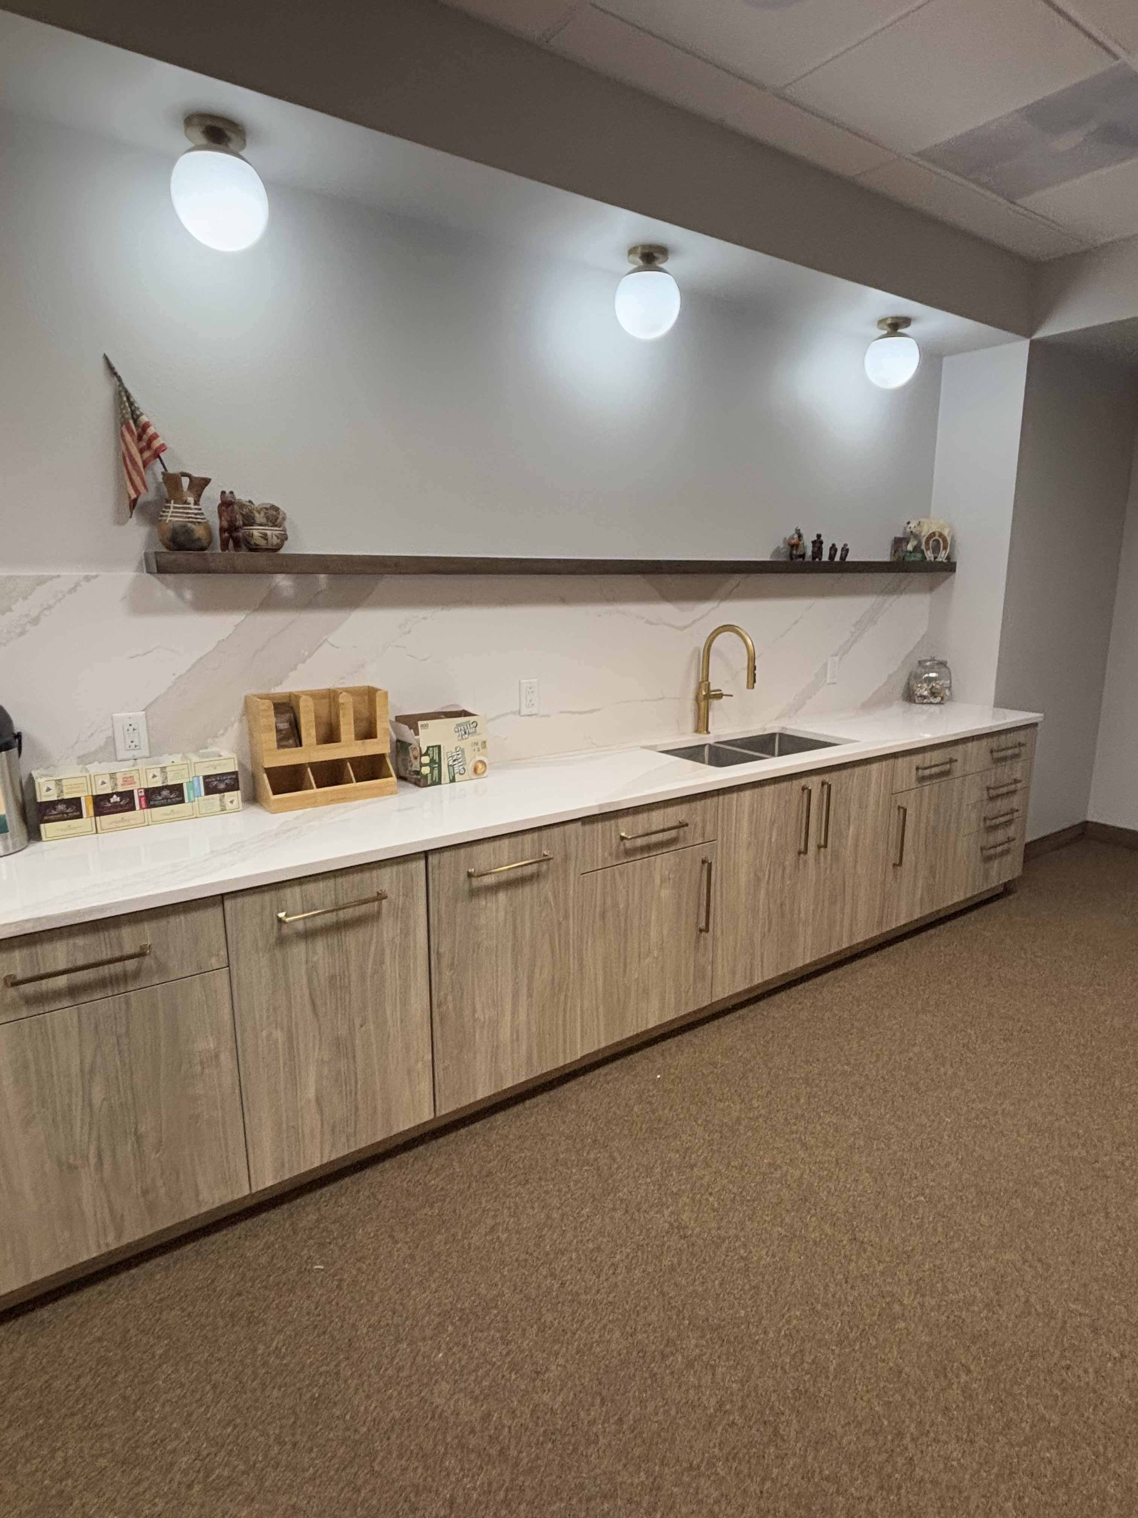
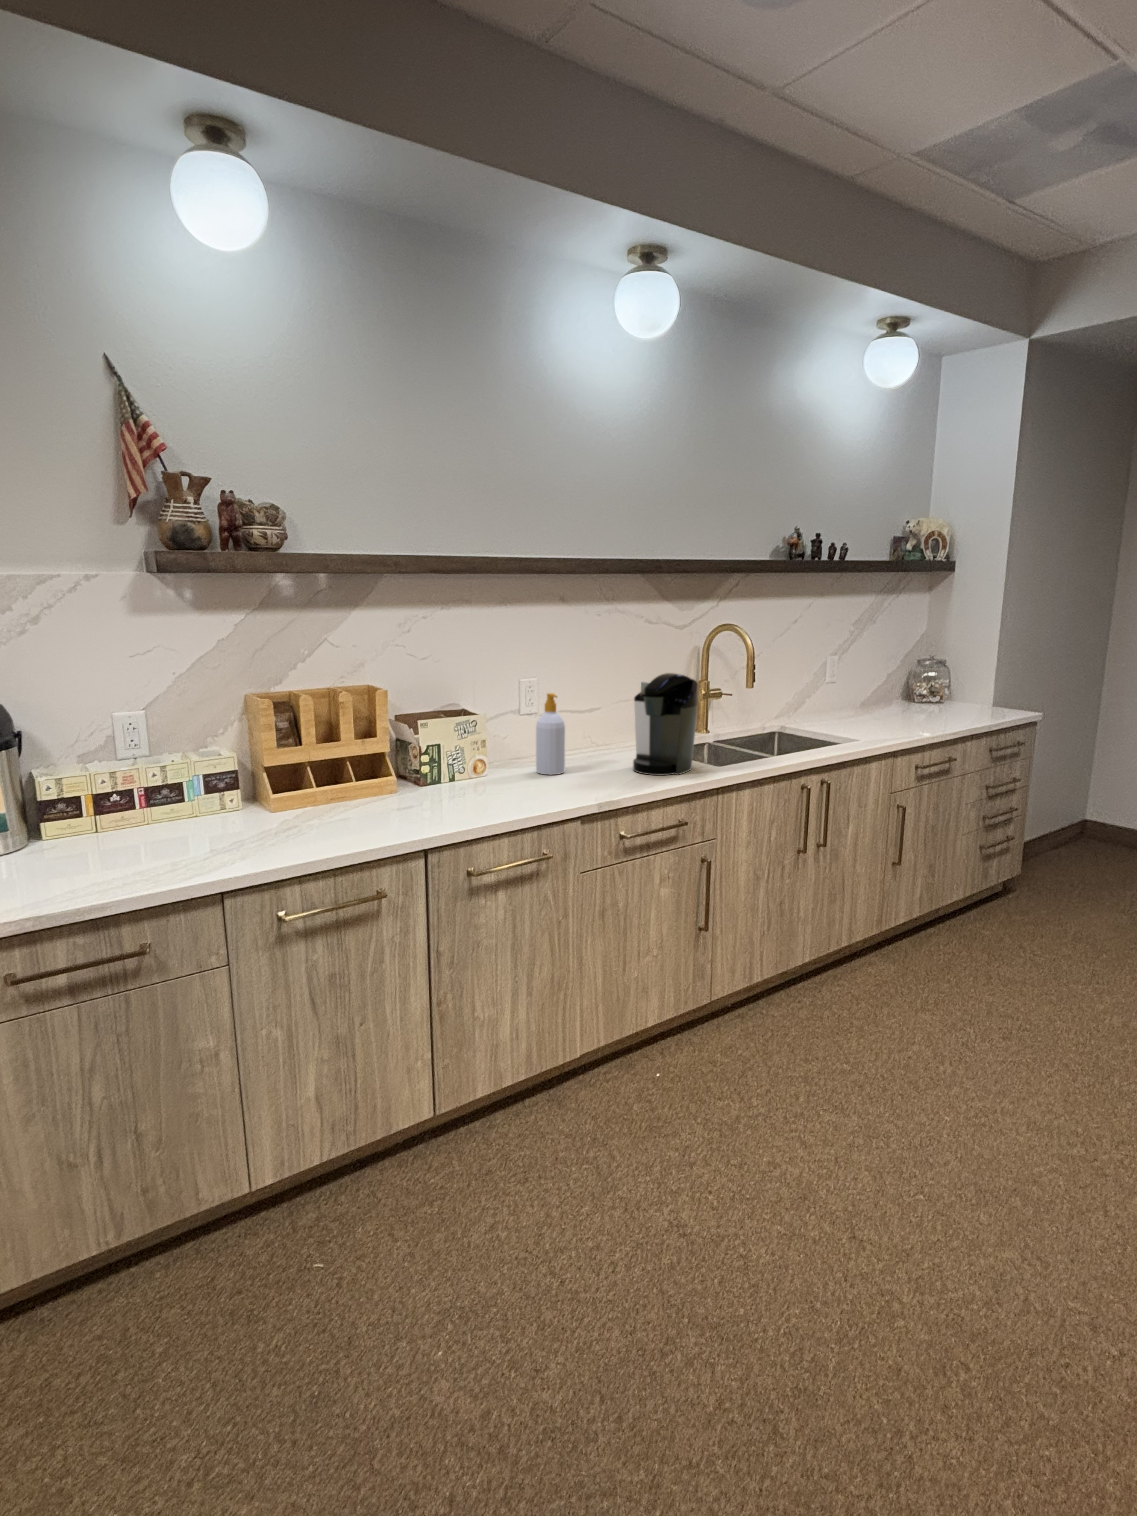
+ soap bottle (551, 733)
+ coffee maker (653, 720)
